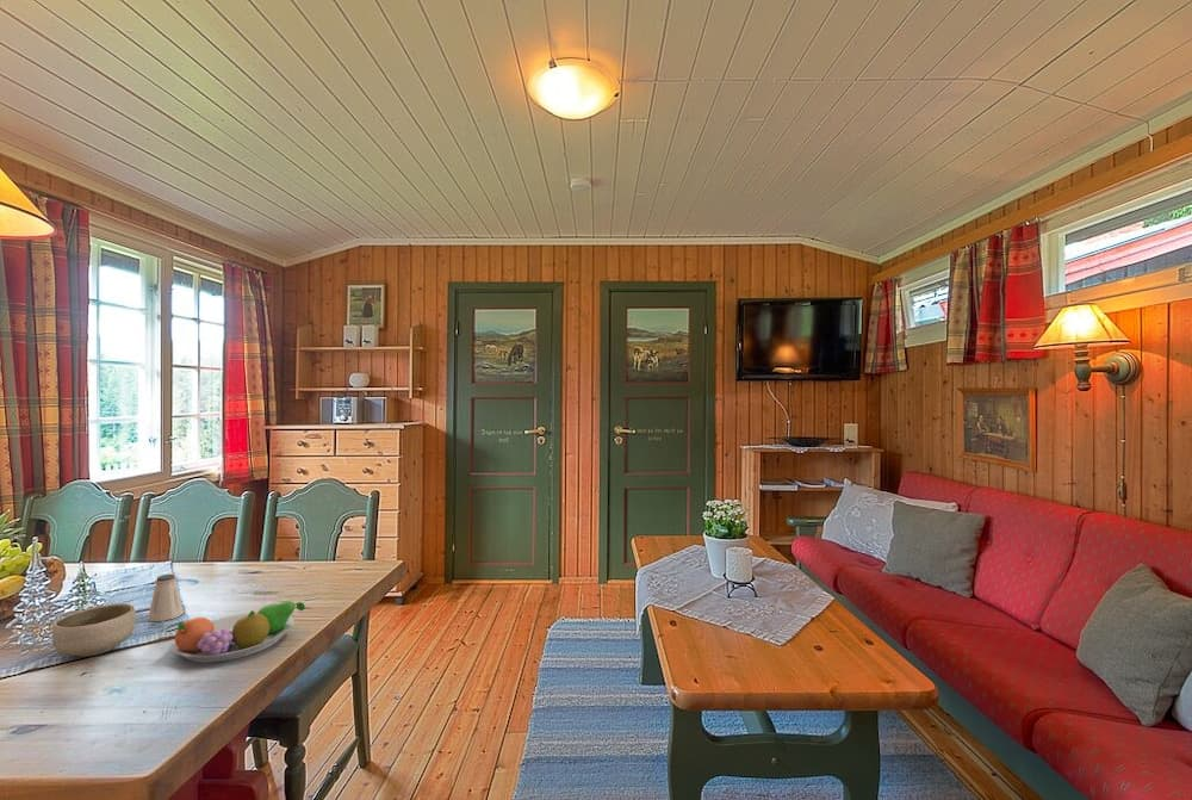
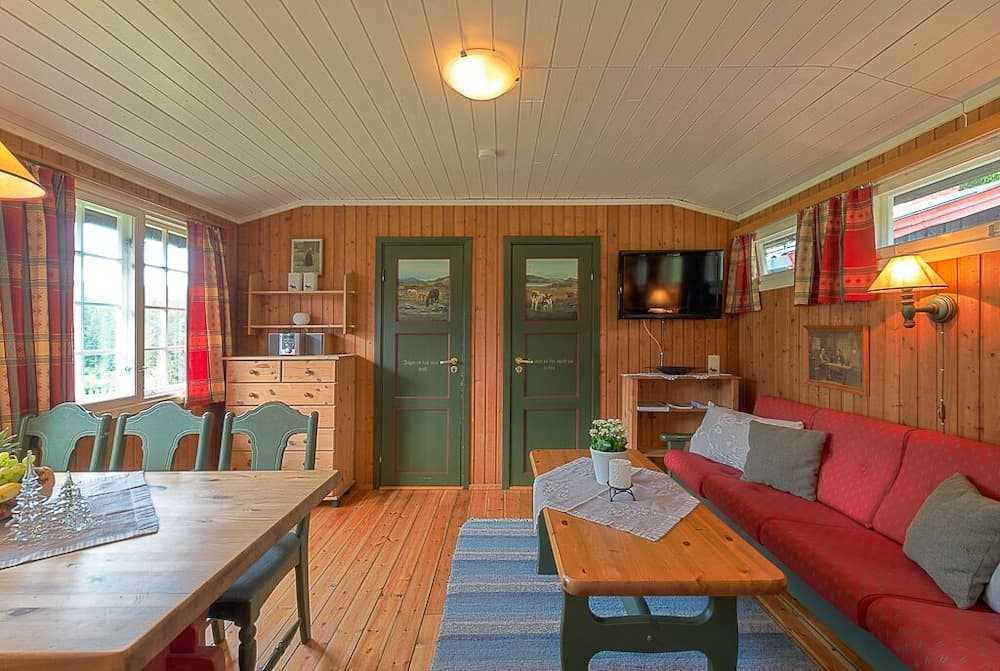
- fruit bowl (240, 621)
- saltshaker (166, 595)
- bowl (95, 632)
